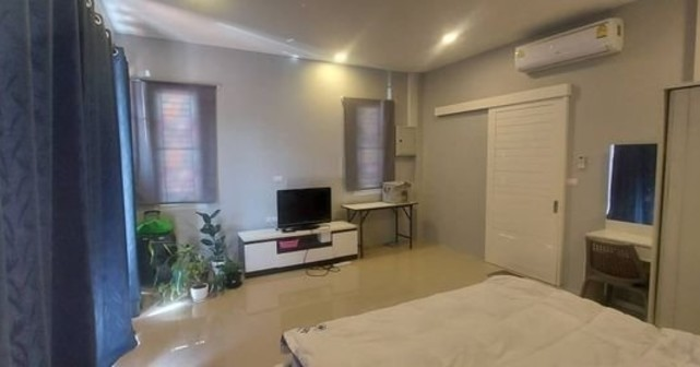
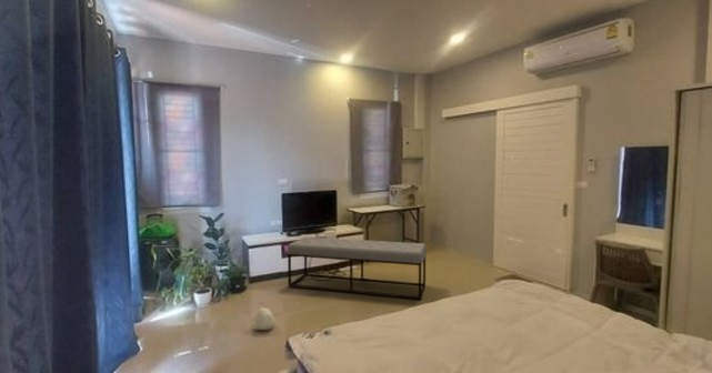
+ bench (361, 264)
+ plush toy (263, 316)
